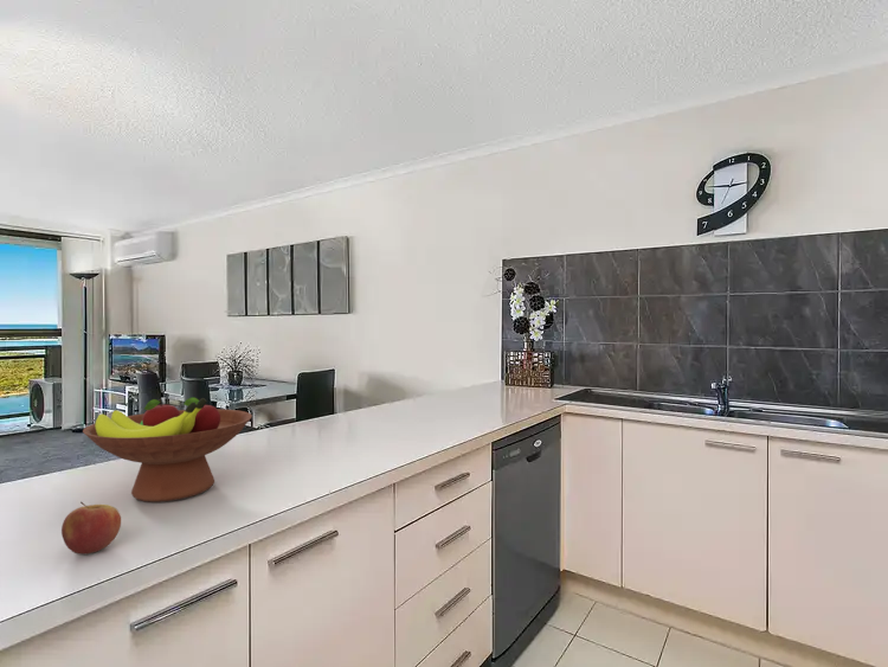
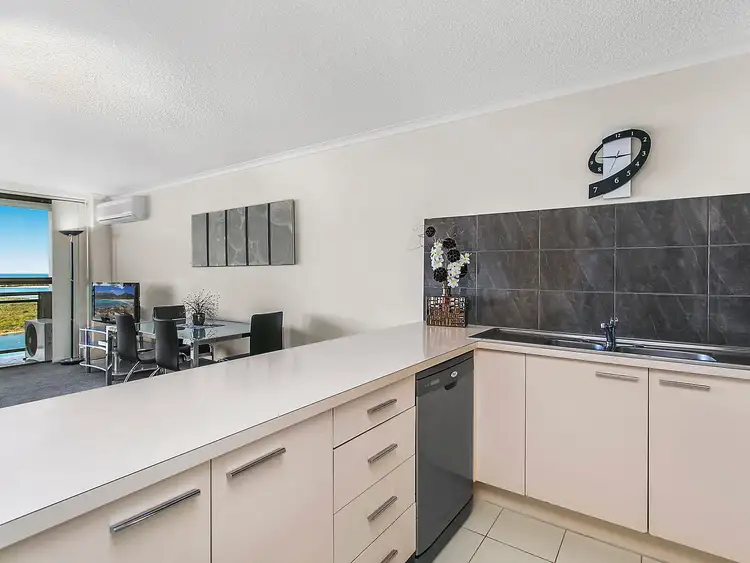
- apple (91, 525)
- fruit bowl (174, 442)
